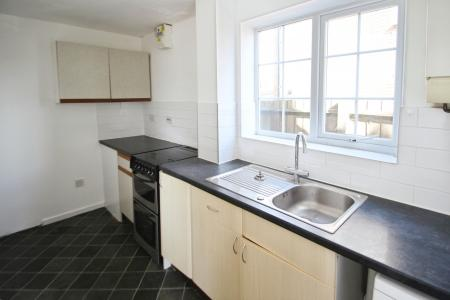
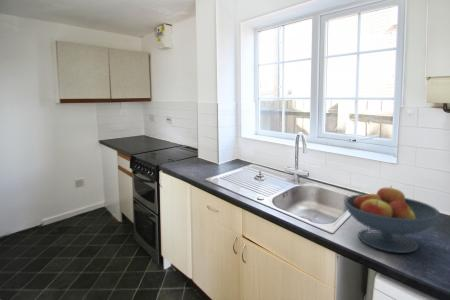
+ fruit bowl (388, 216)
